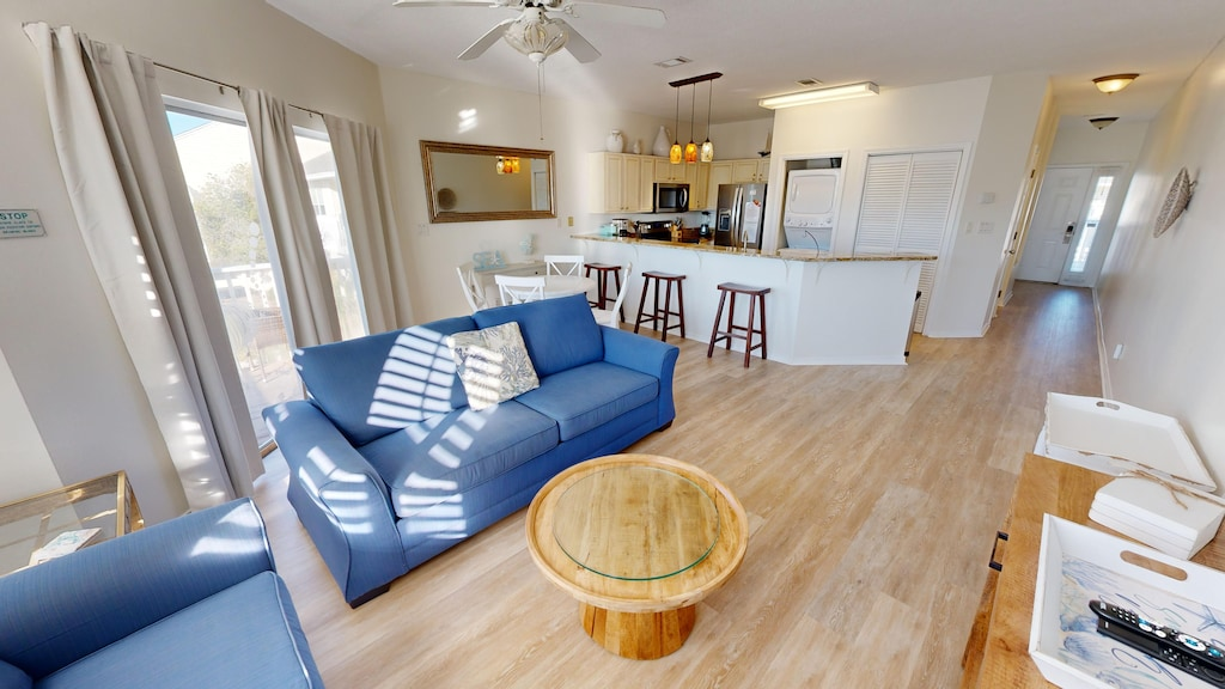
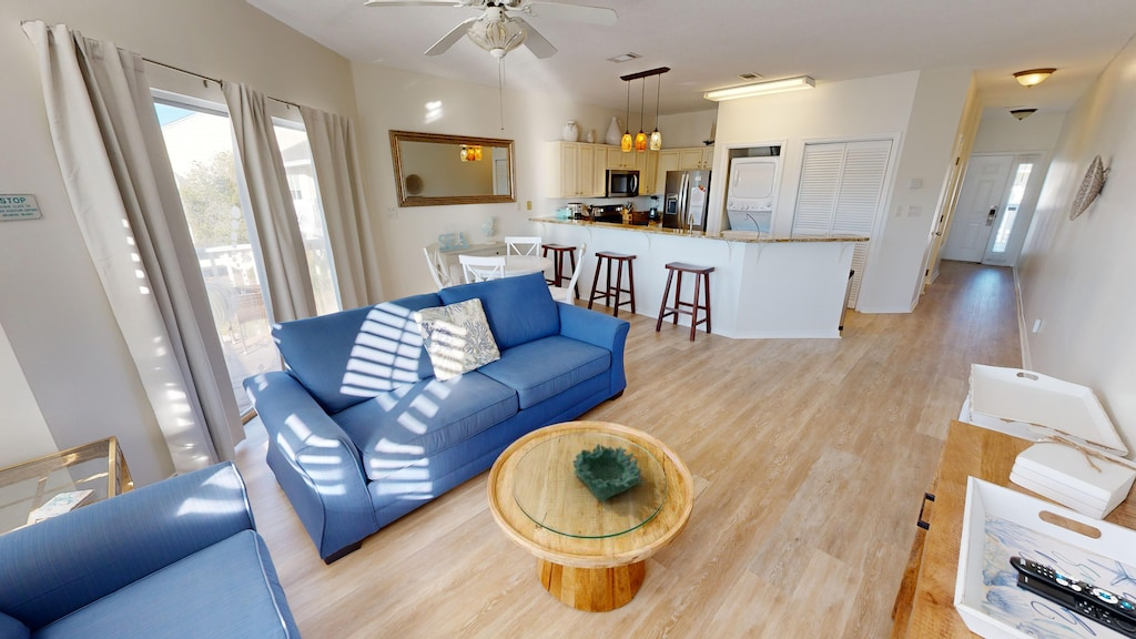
+ decorative bowl (607, 470)
